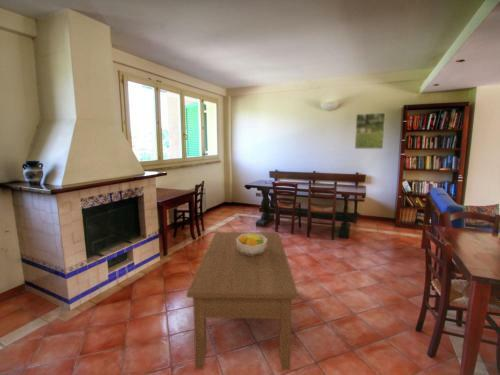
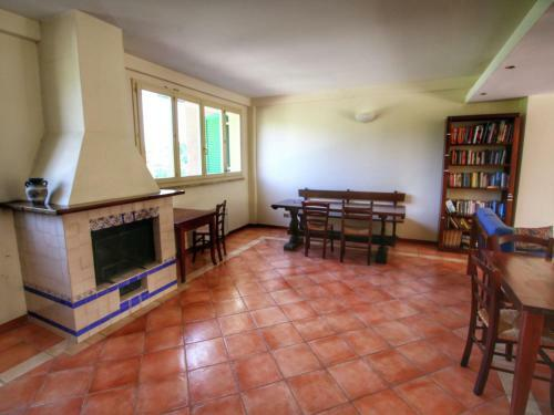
- fruit bowl (251, 241)
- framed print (369, 131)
- coffee table (245, 284)
